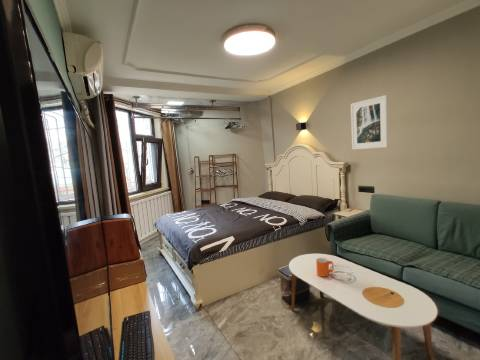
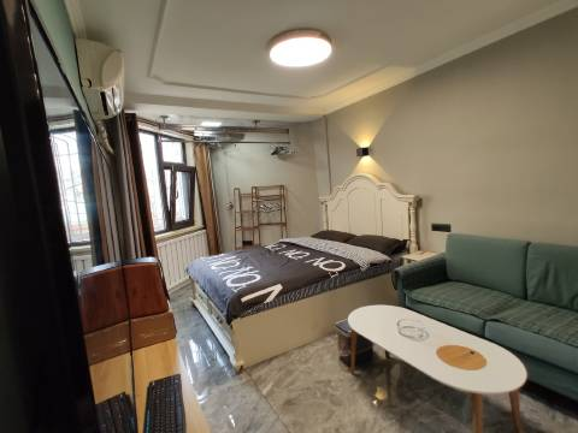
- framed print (368, 124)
- mug (324, 266)
